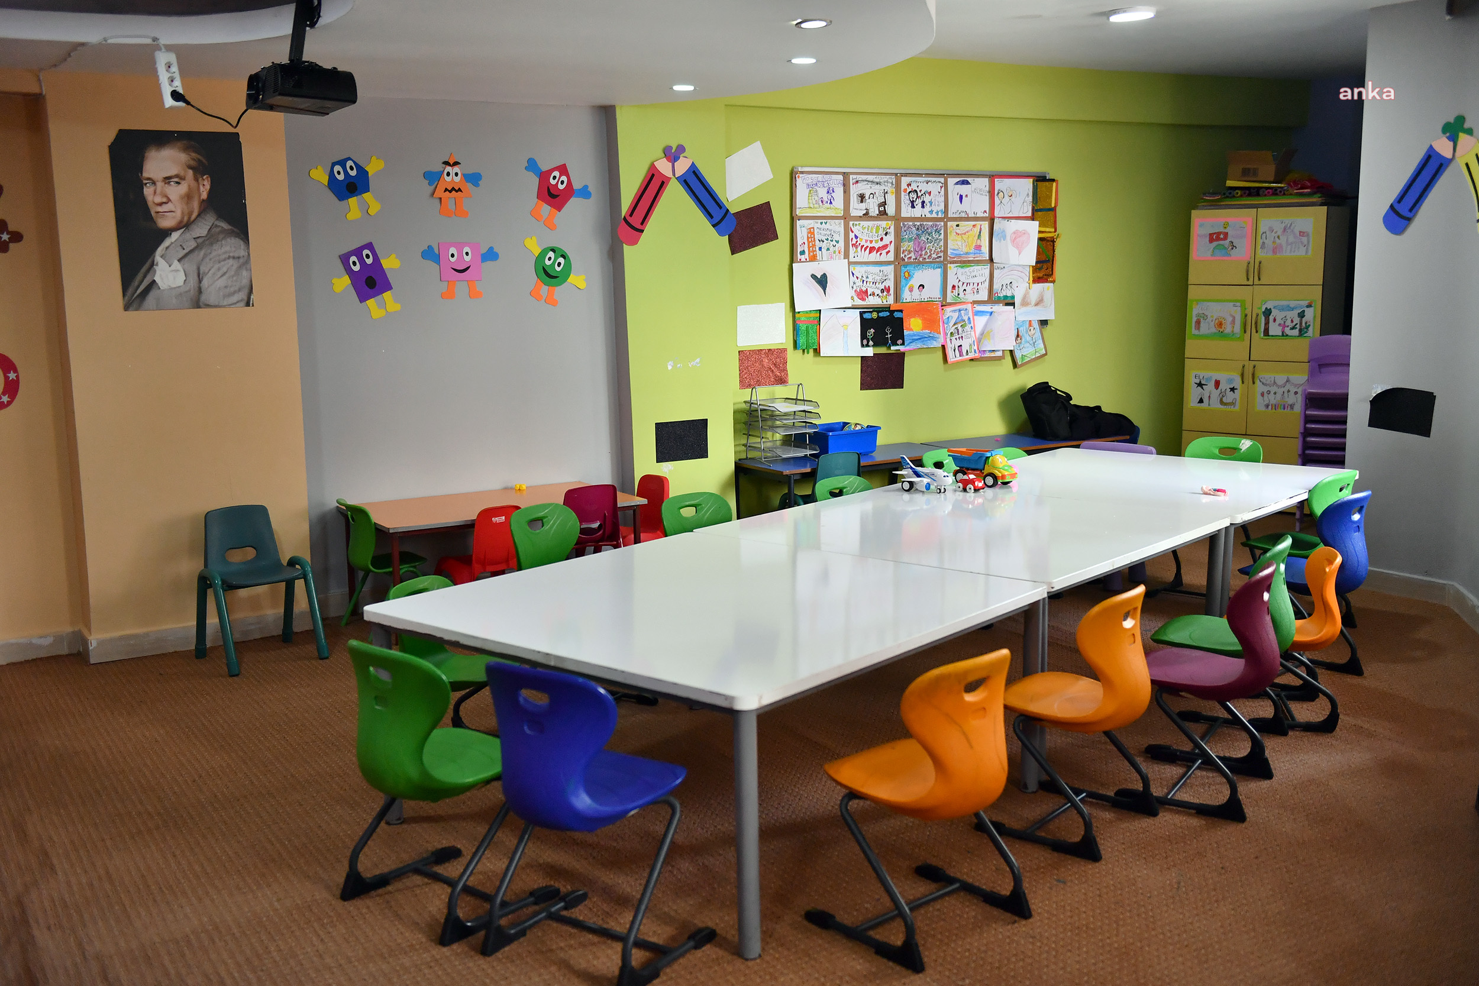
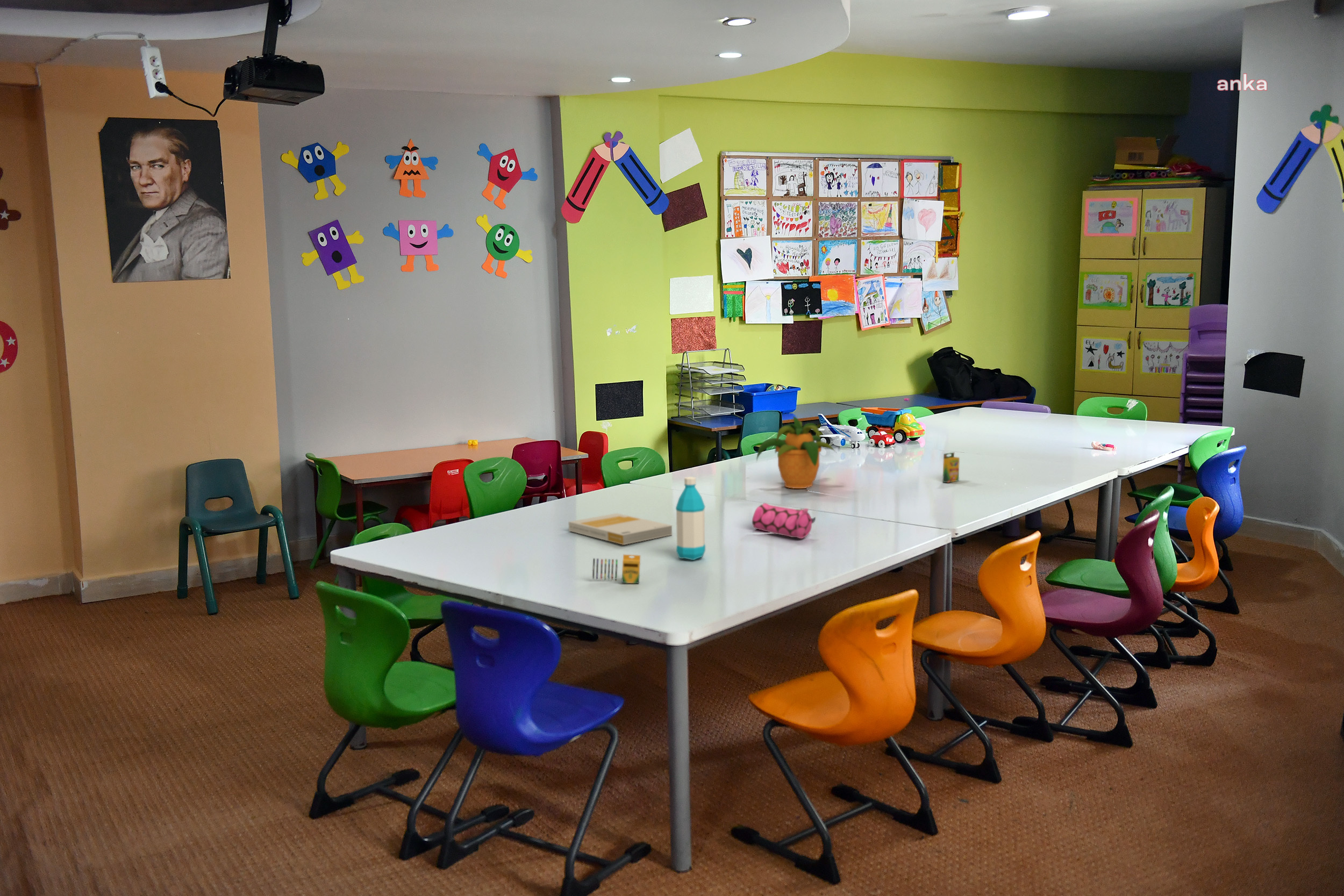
+ potted plant (801, 451)
+ book (620, 528)
+ water bottle (690, 518)
+ crayon (617, 568)
+ crayon box (951, 467)
+ pencil case (782, 519)
